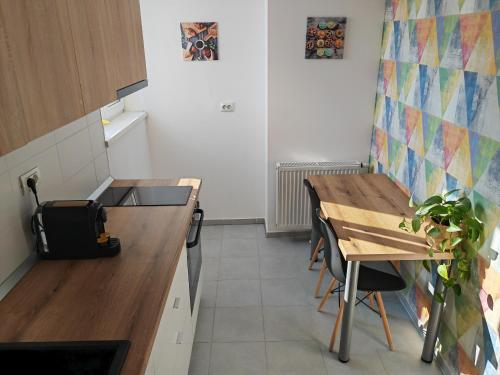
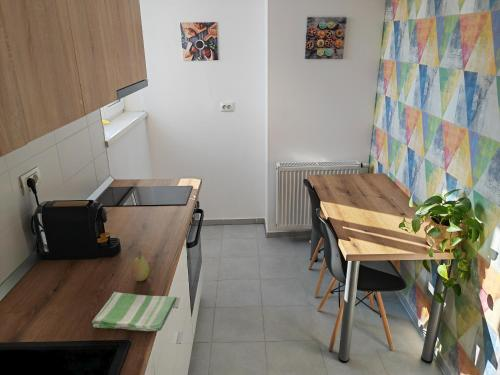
+ dish towel (135, 310)
+ fruit (139, 265)
